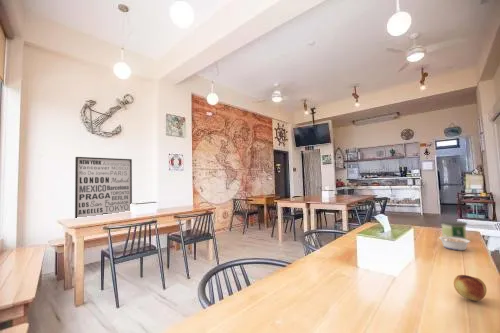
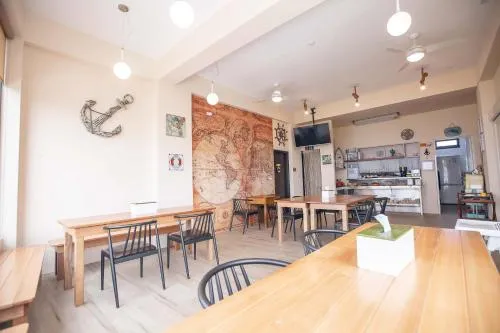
- candle (453, 230)
- wall art (105, 191)
- legume (453, 242)
- fruit (469, 287)
